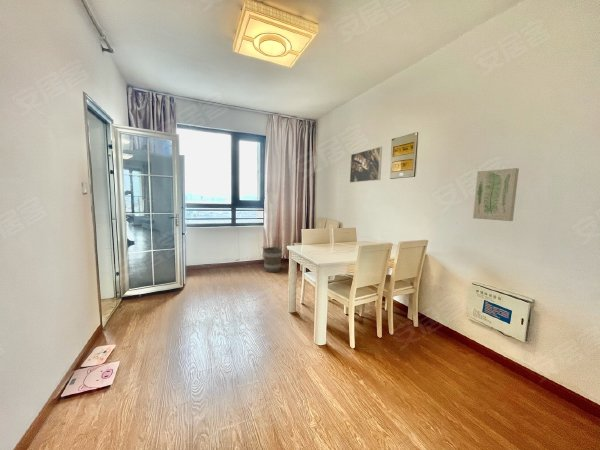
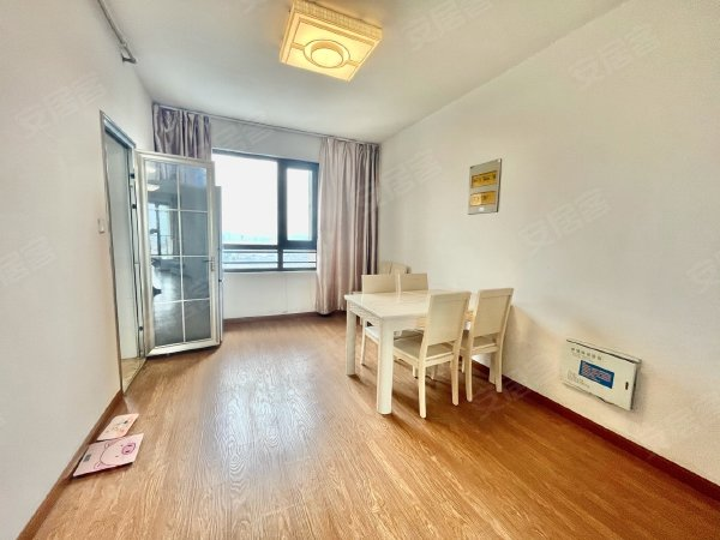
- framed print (364, 166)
- wall art (494, 195)
- bucket (272, 258)
